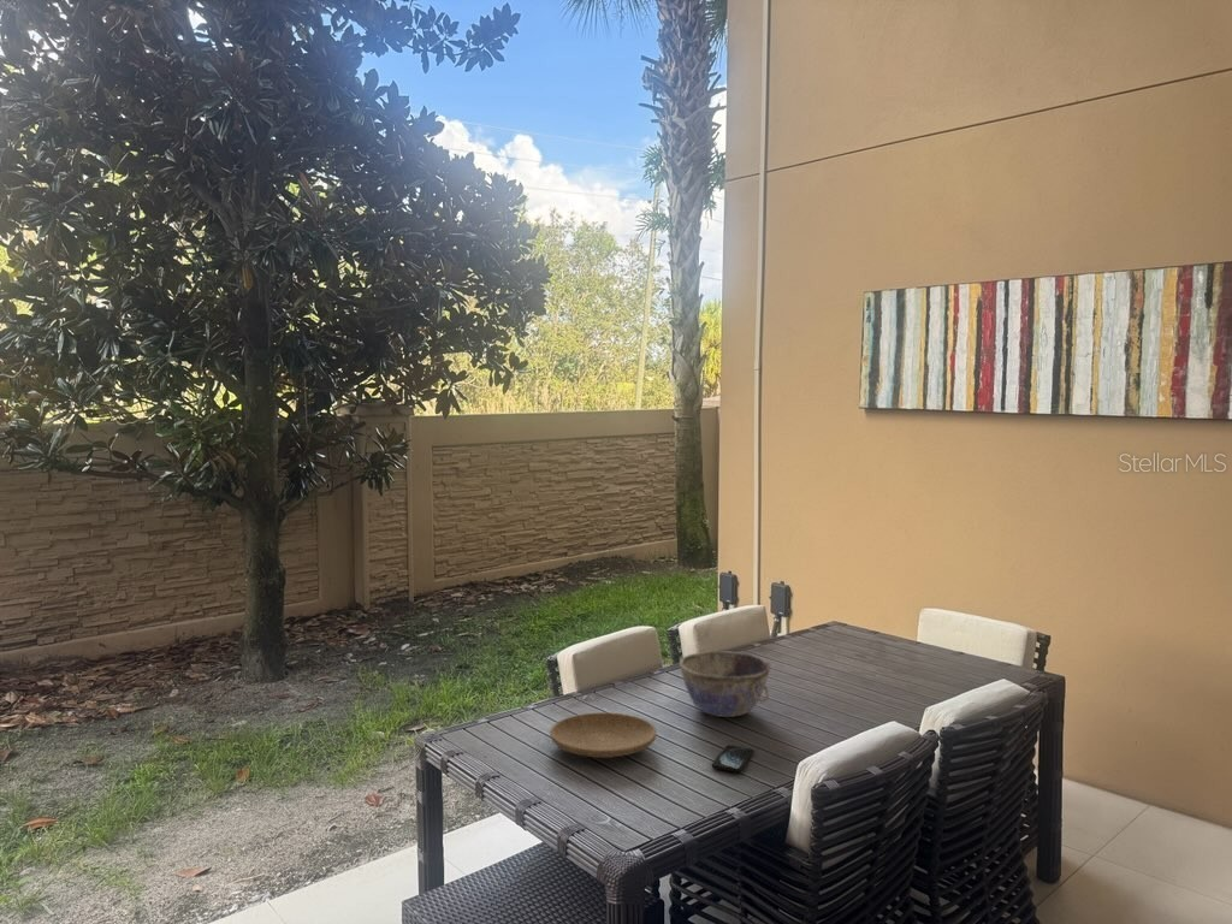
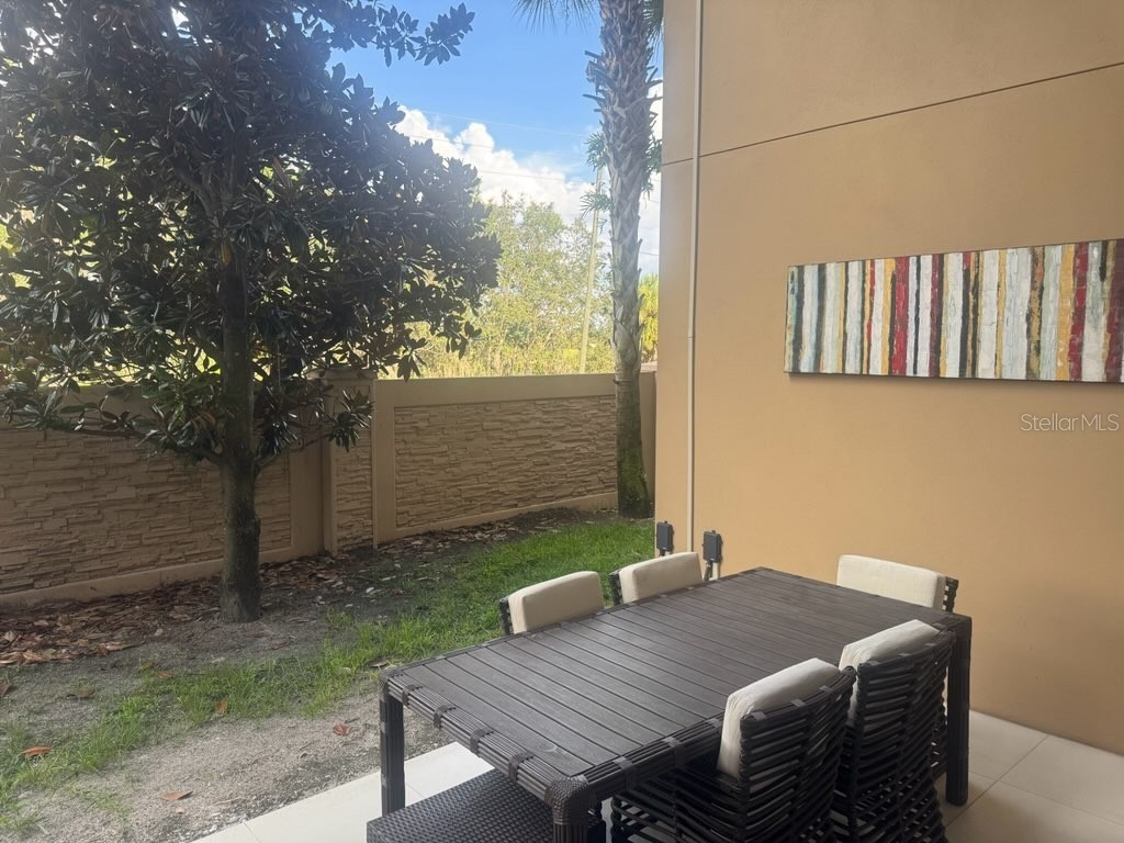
- smartphone (733, 758)
- bowl (723, 687)
- plate (603, 739)
